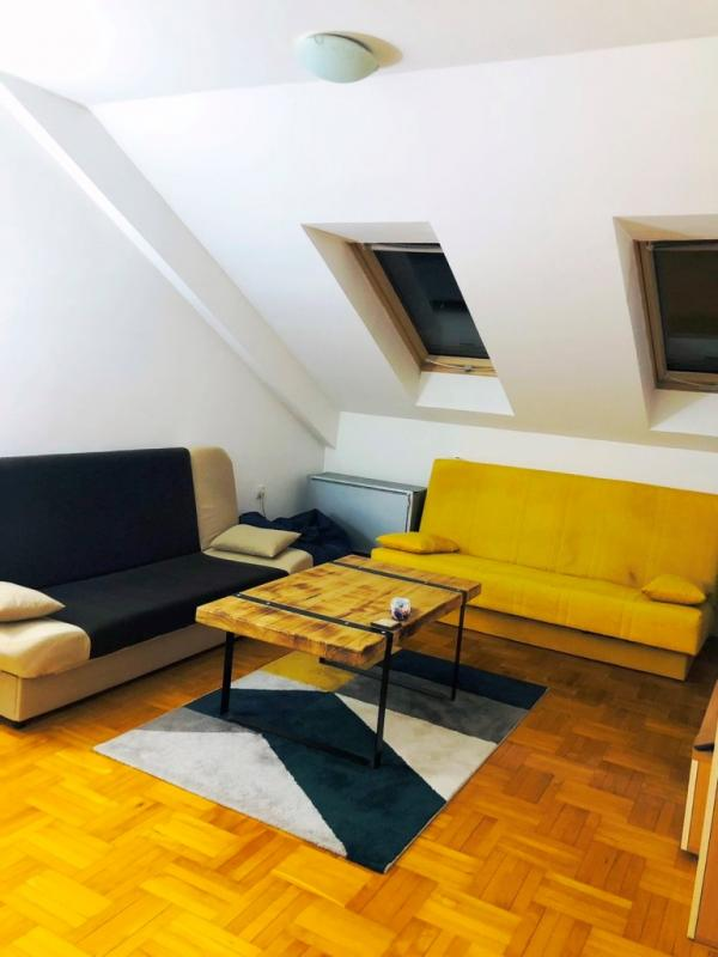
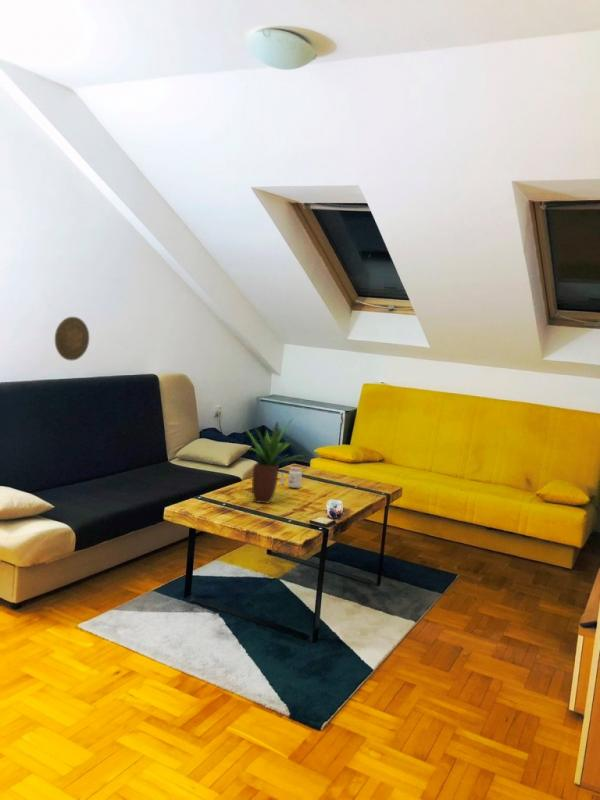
+ candle (290, 477)
+ potted plant (272, 459)
+ decorative plate (73, 338)
